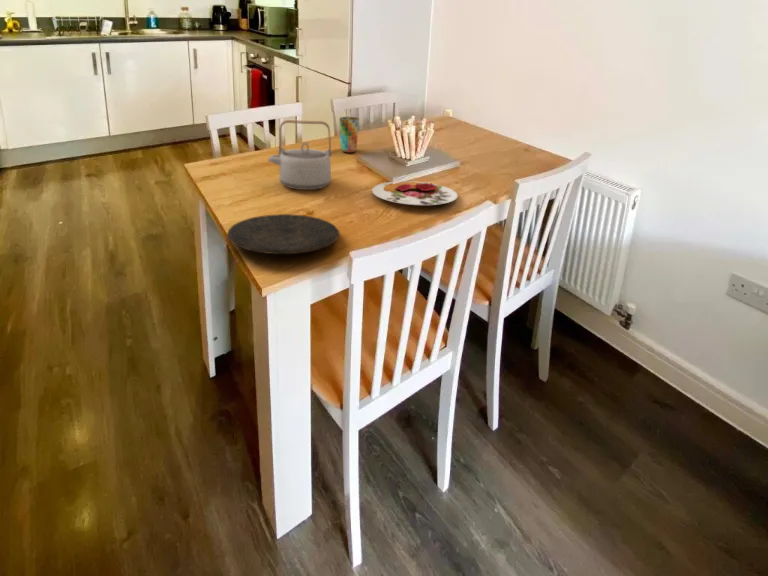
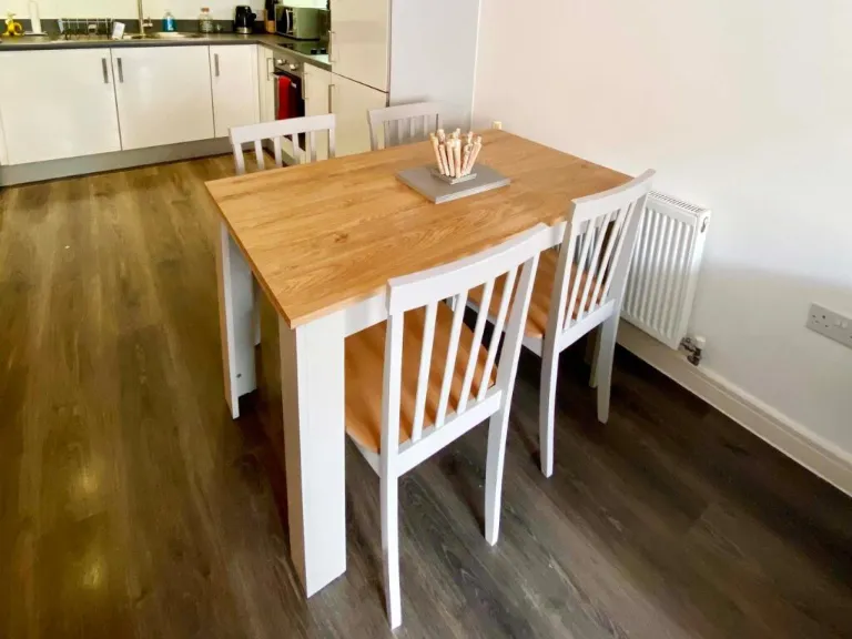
- teapot (300, 153)
- cup (348, 134)
- plate (284, 236)
- plate (414, 192)
